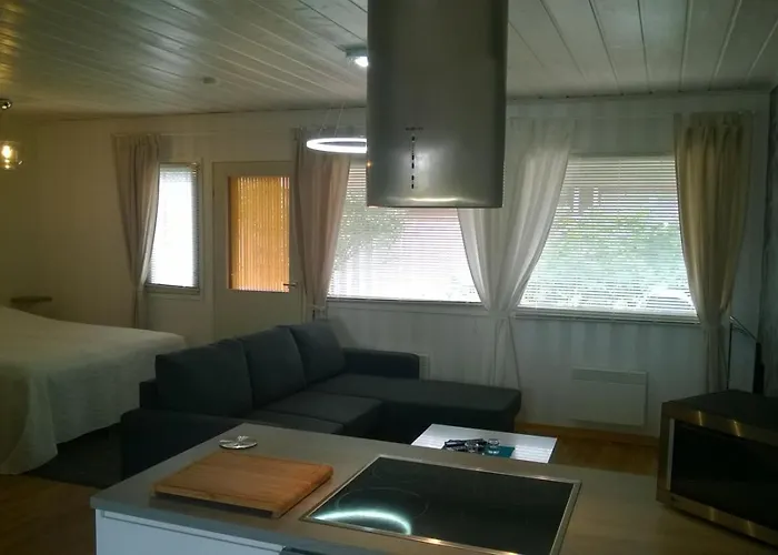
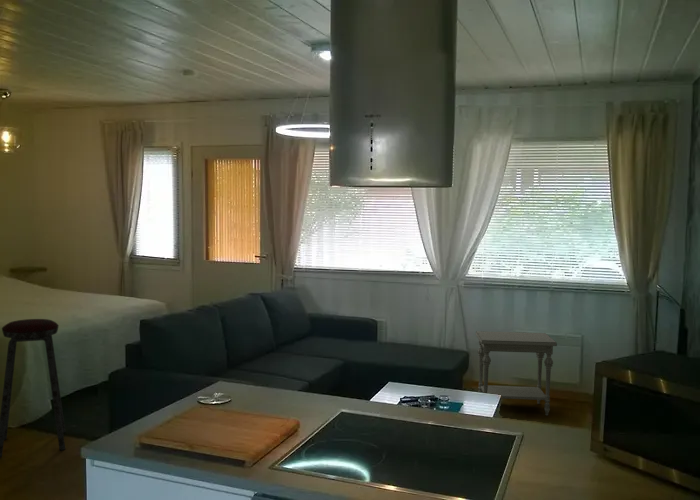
+ music stool (50, 382)
+ side table (513, 386)
